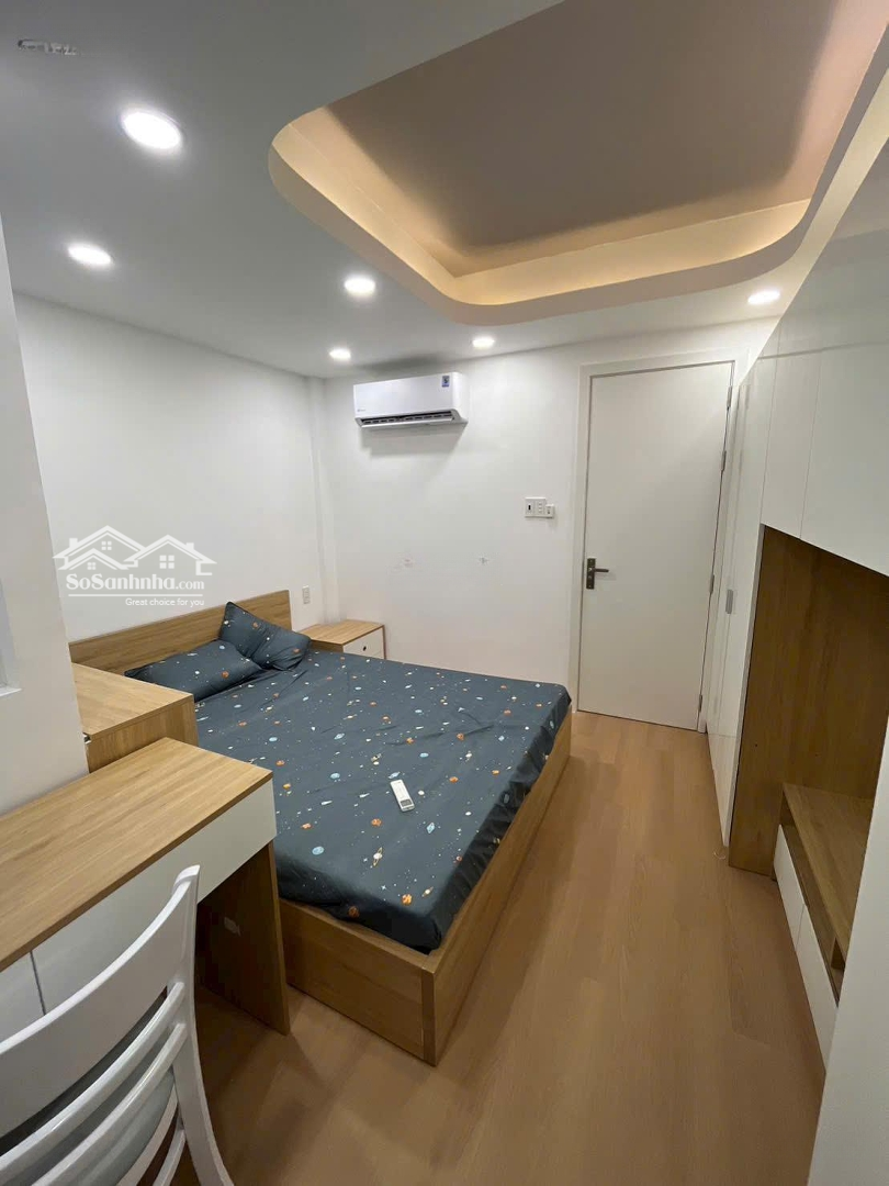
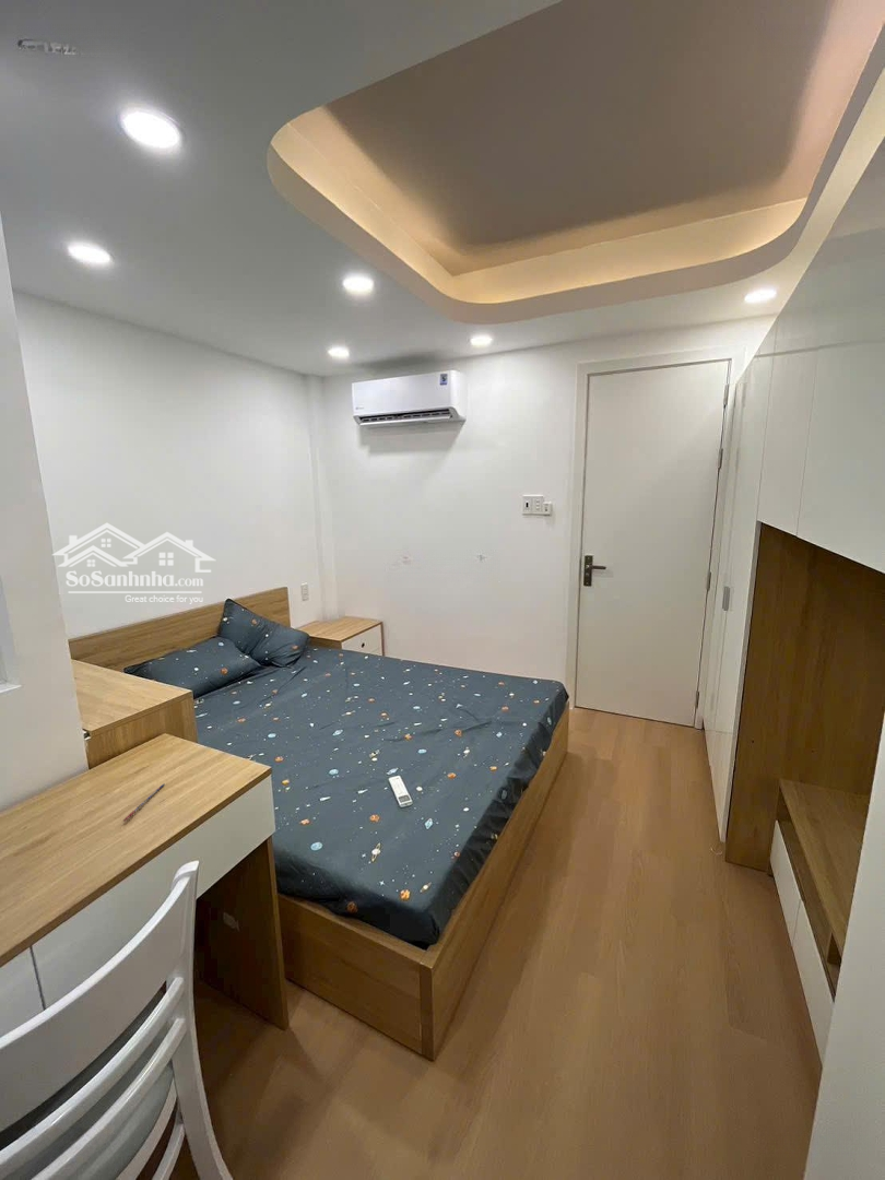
+ pen (145, 800)
